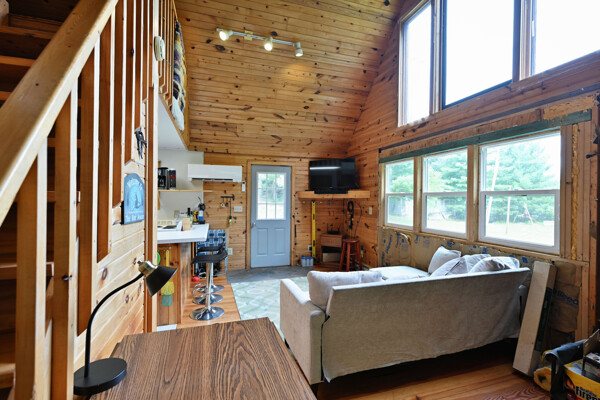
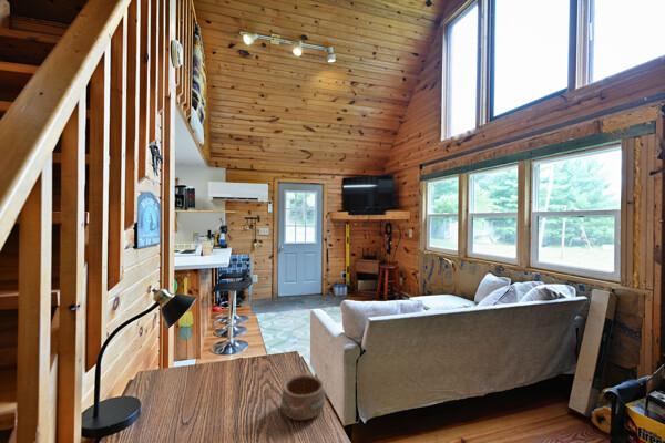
+ pottery (303, 396)
